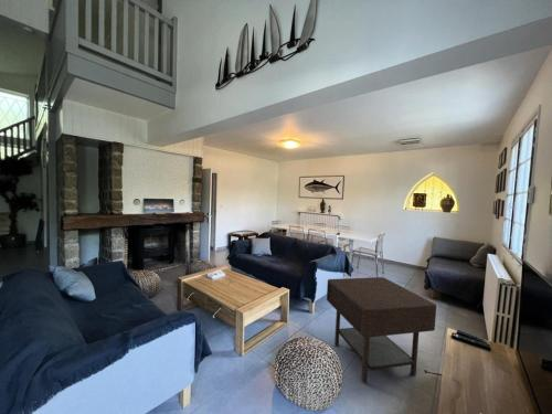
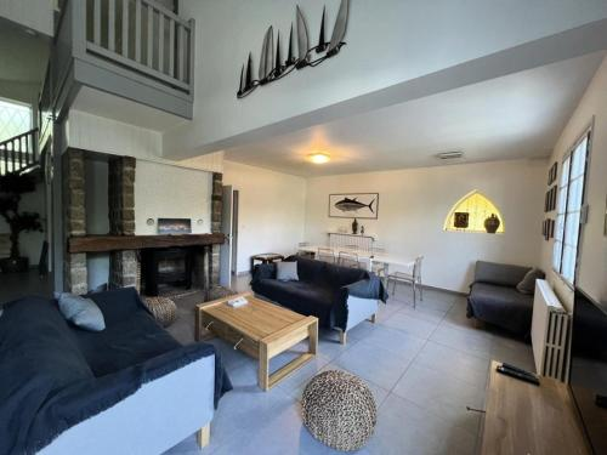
- side table (373, 325)
